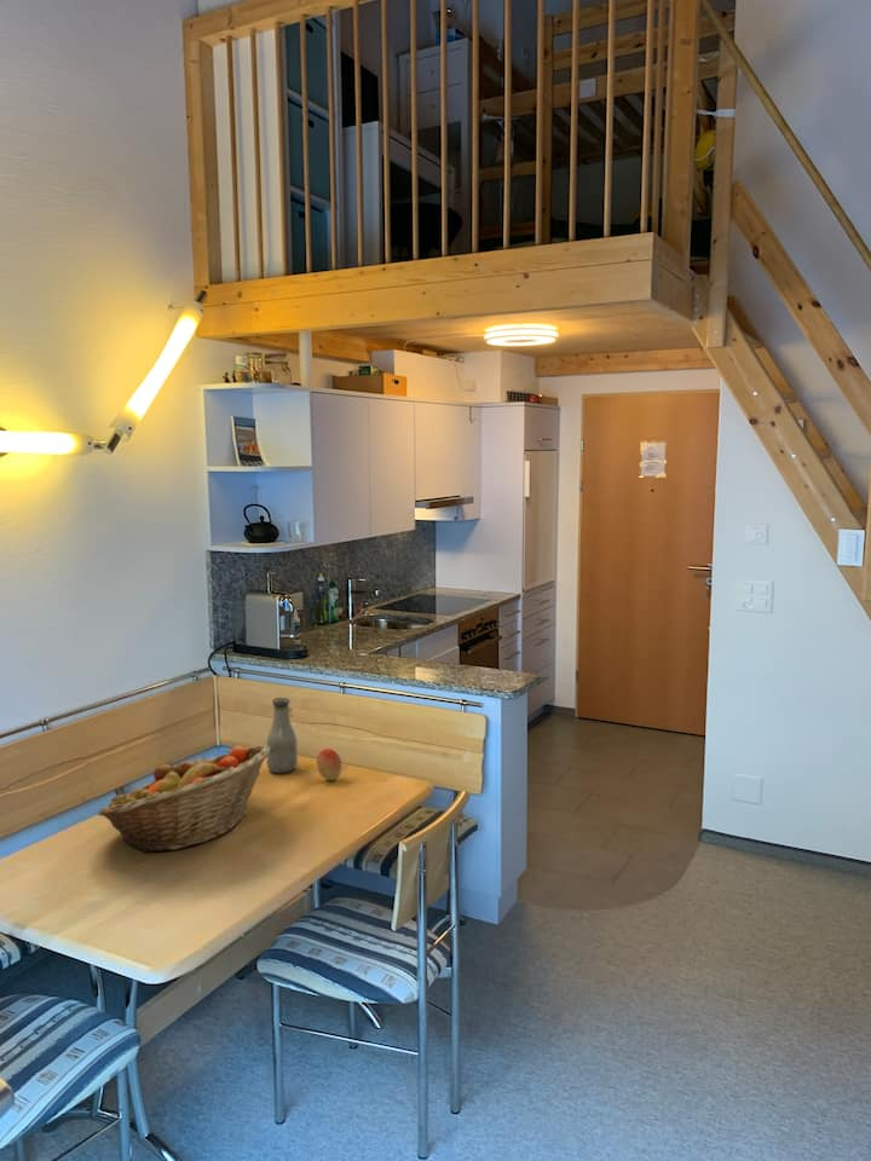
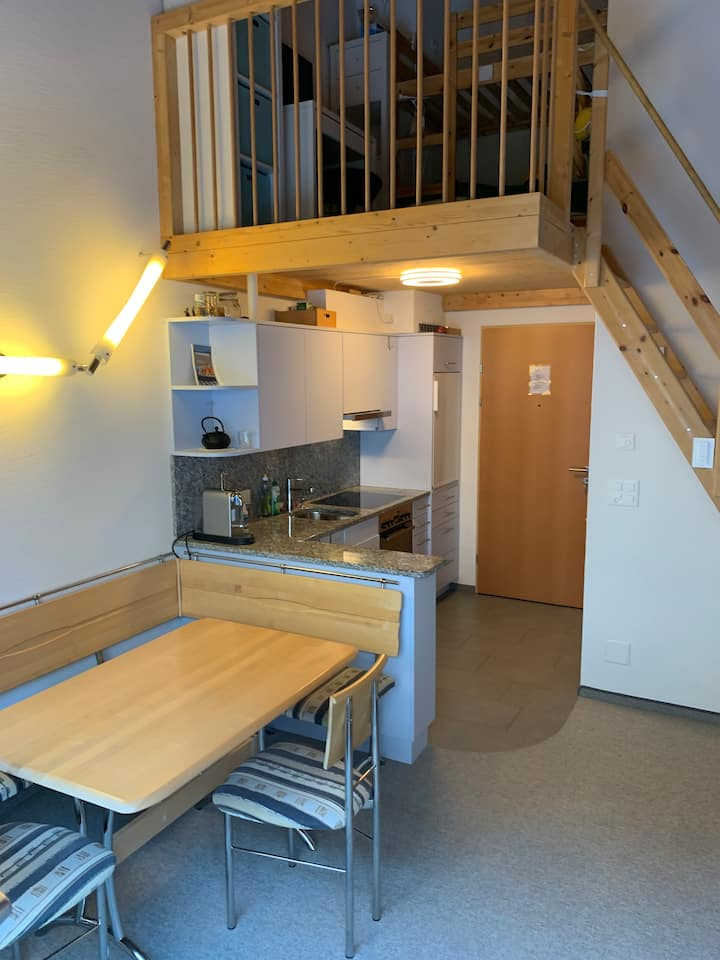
- fruit (328, 764)
- fruit basket (190, 791)
- bottle (281, 734)
